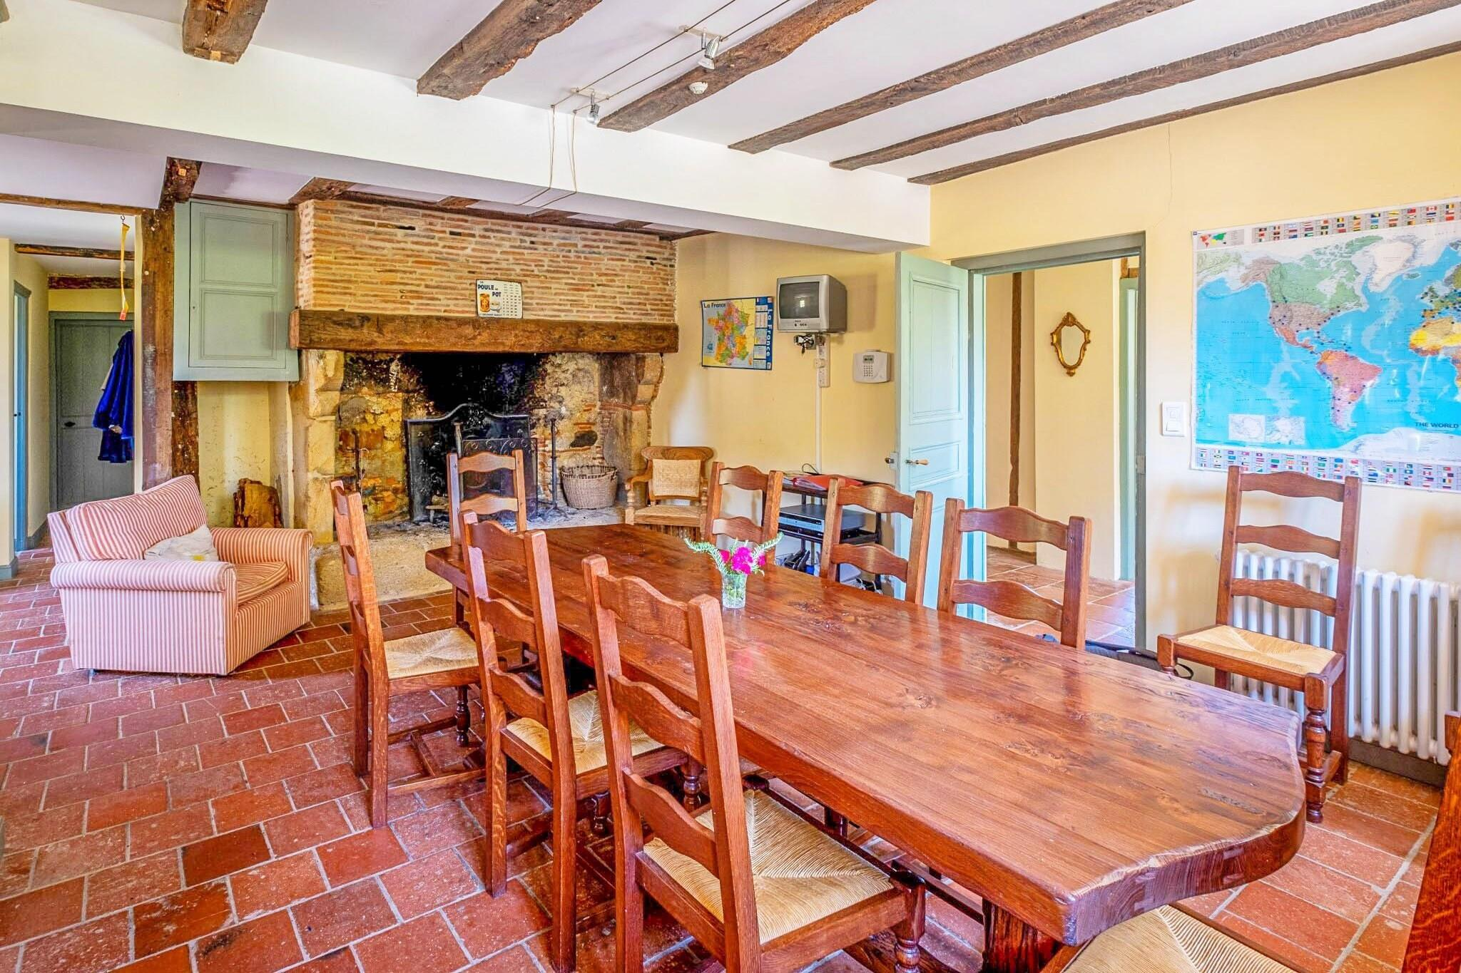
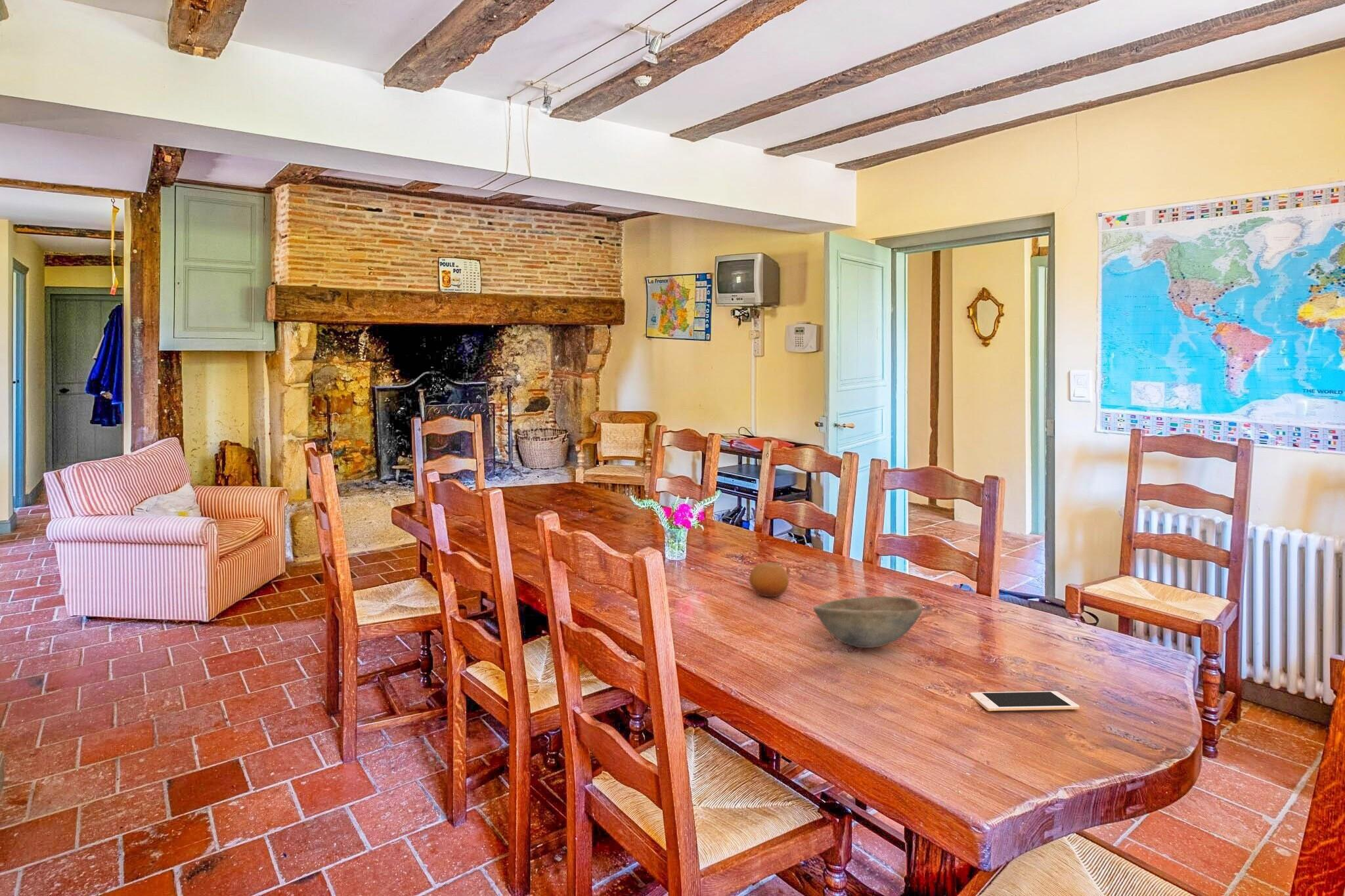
+ fruit (769, 579)
+ cell phone (1023, 700)
+ bowl (866, 622)
